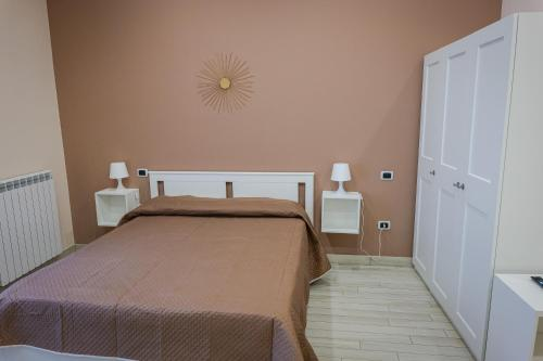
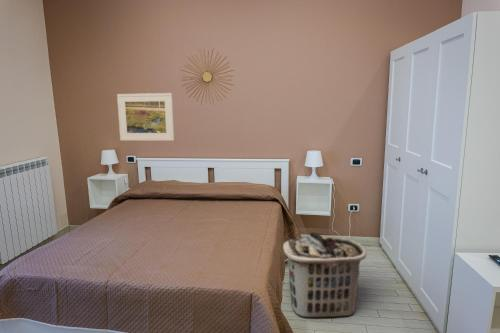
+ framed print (145, 117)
+ clothes hamper (323, 271)
